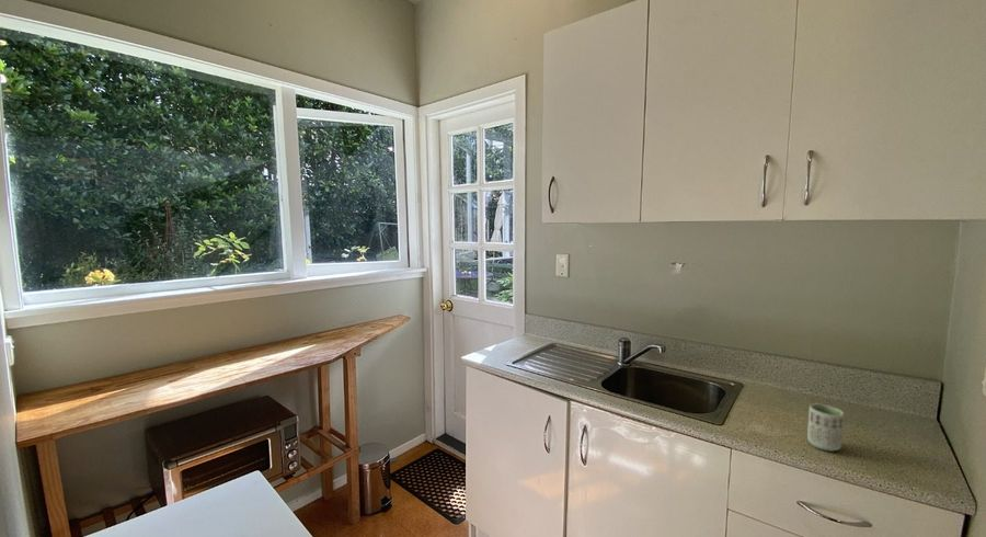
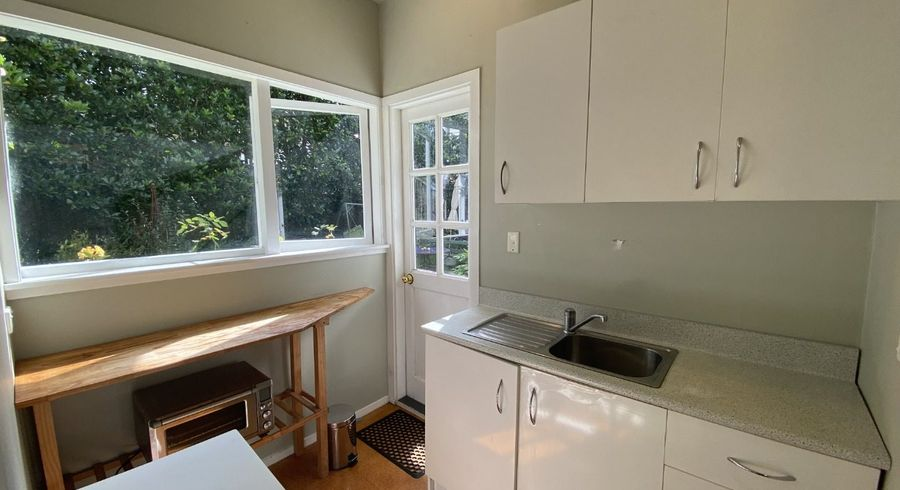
- cup (824, 427)
